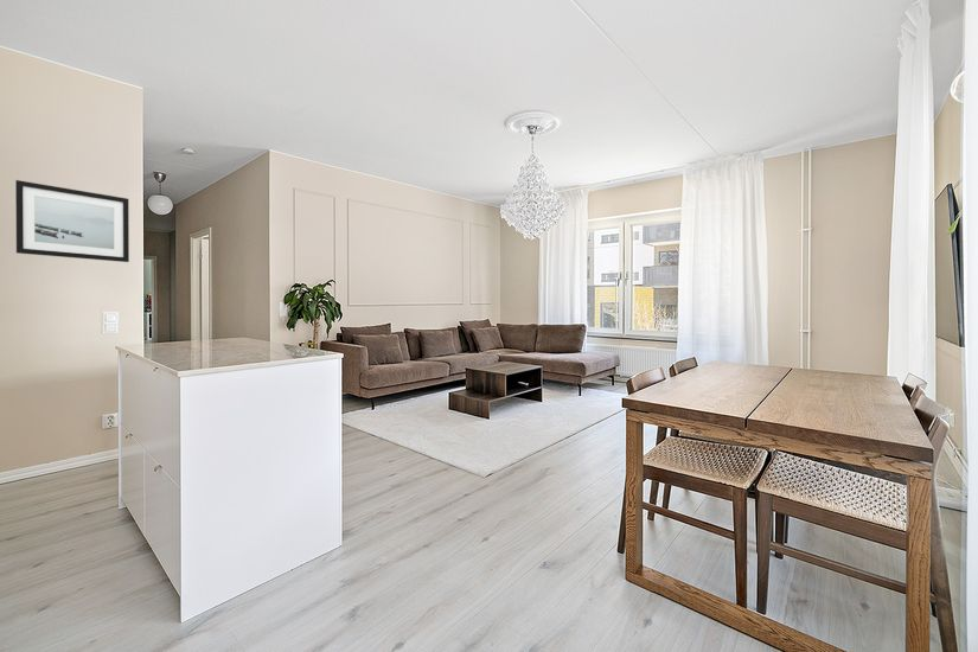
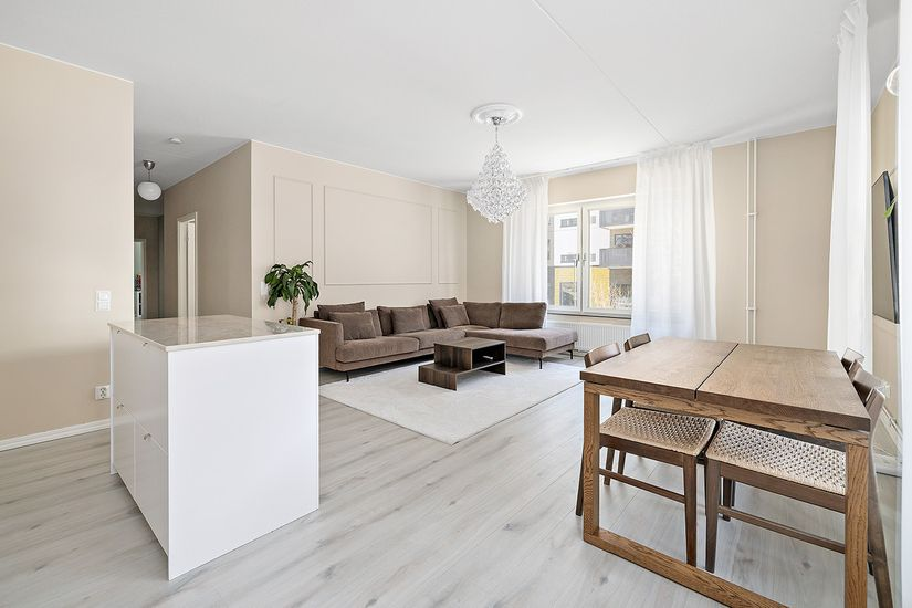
- wall art (76, 224)
